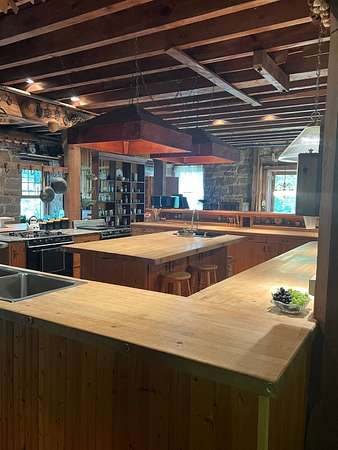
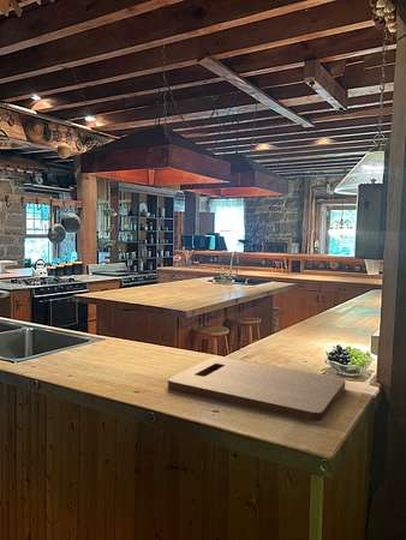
+ cutting board (257, 383)
